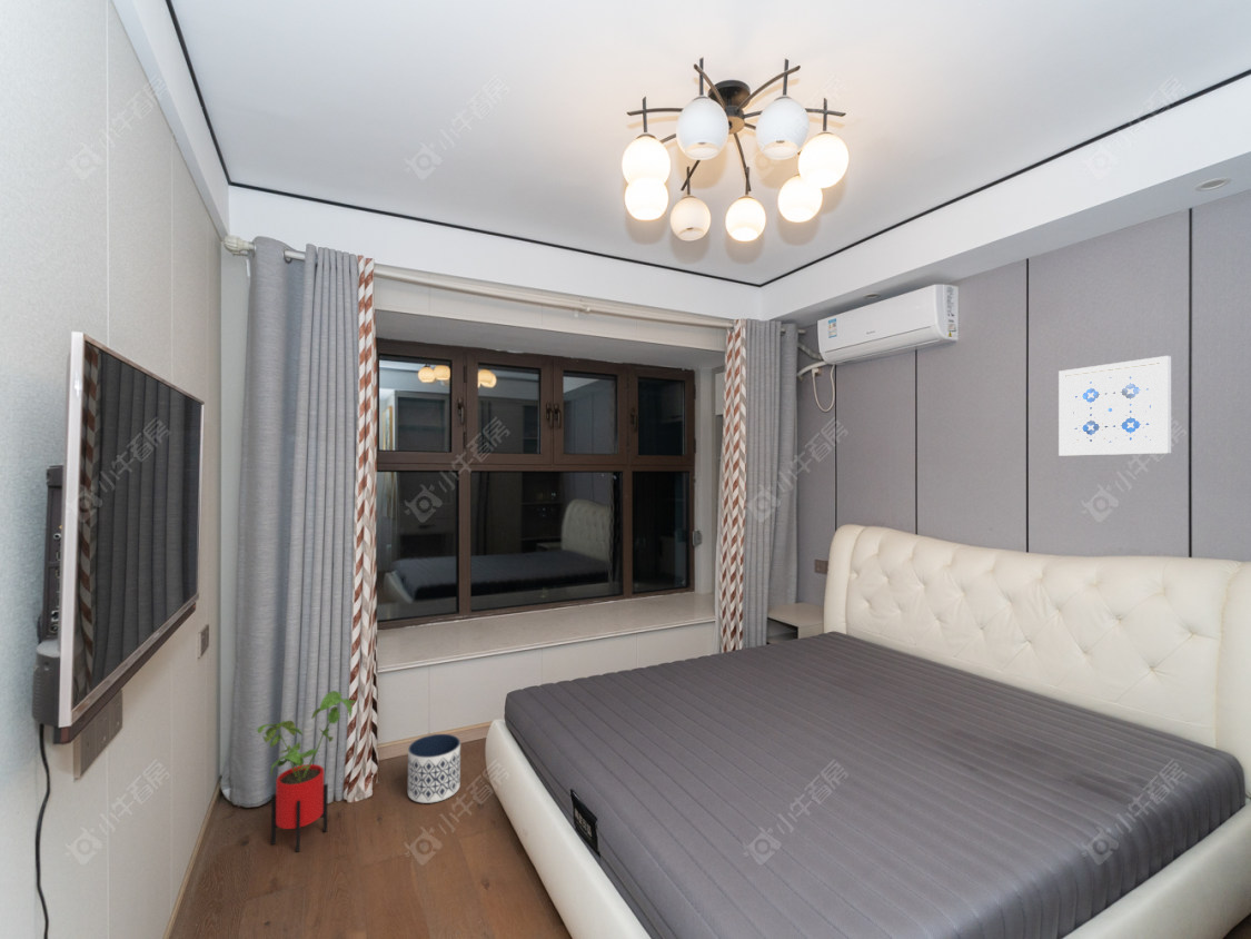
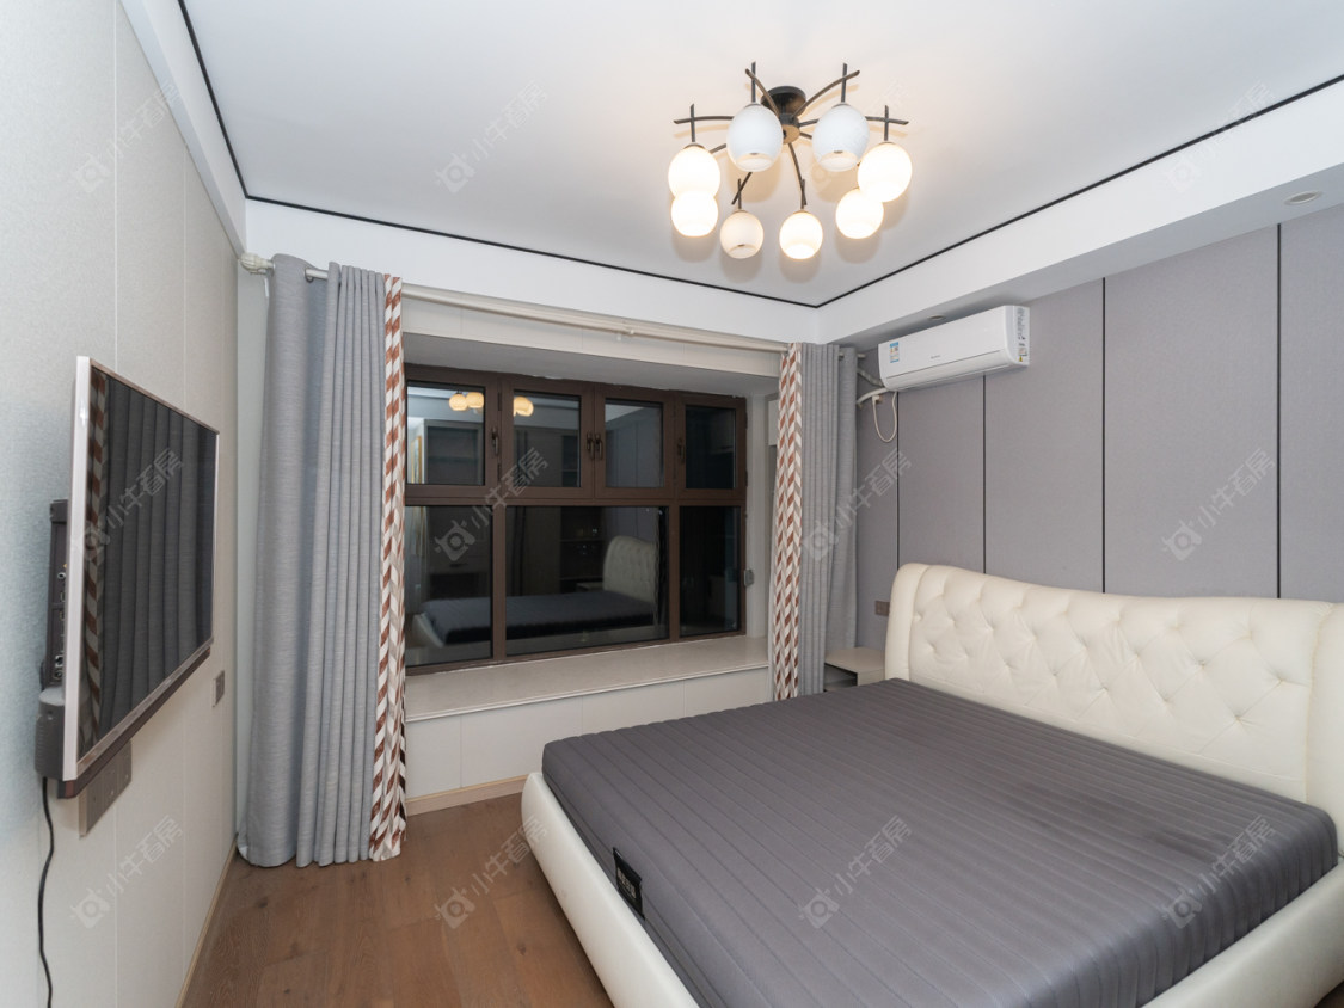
- house plant (306, 767)
- planter (434, 767)
- wall art (1111, 408)
